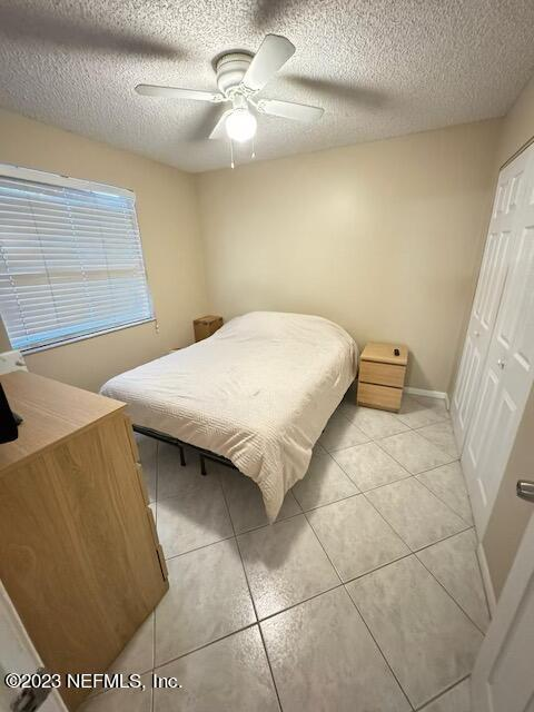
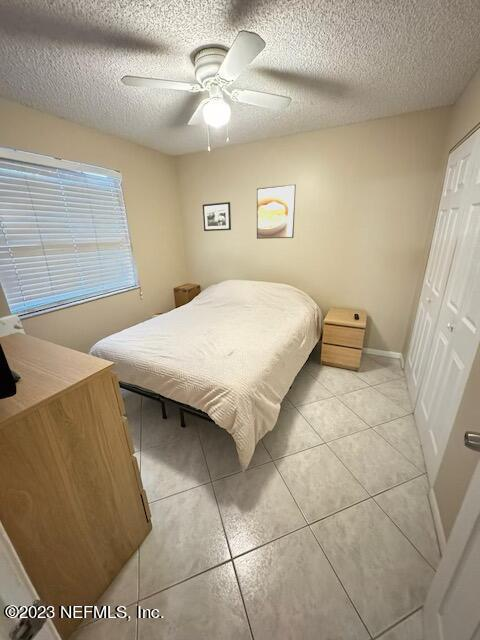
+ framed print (275, 213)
+ picture frame (216, 217)
